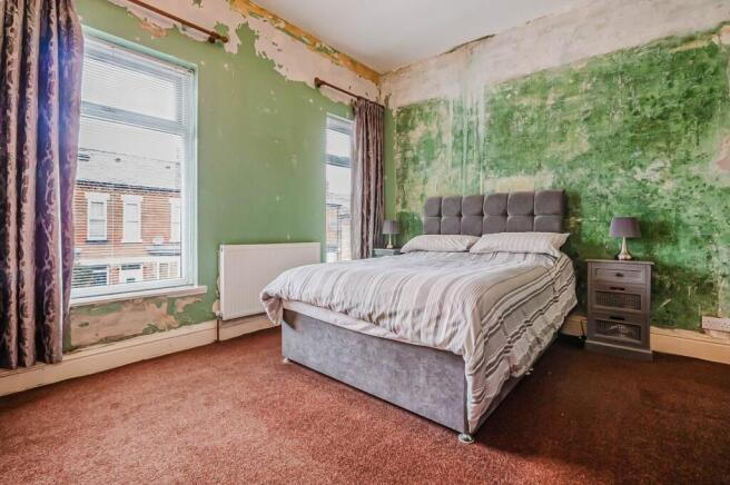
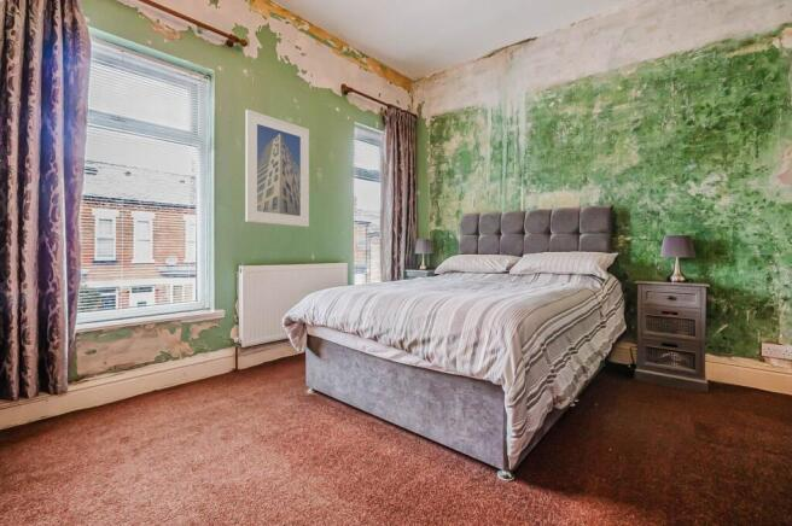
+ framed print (279, 171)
